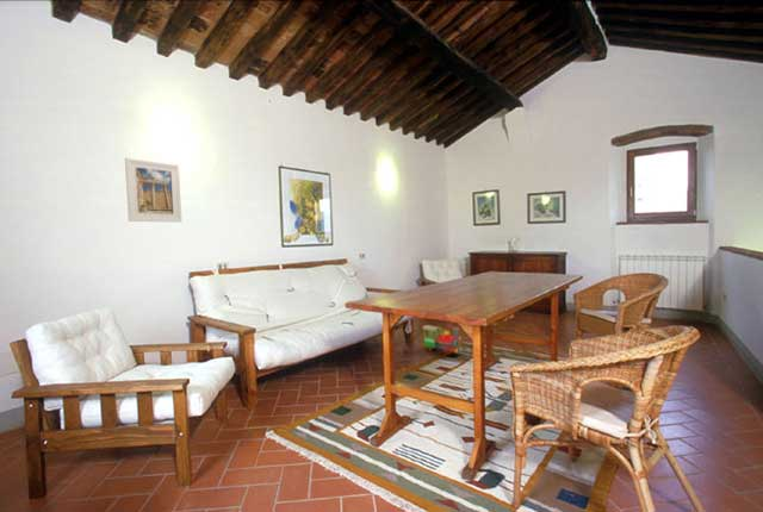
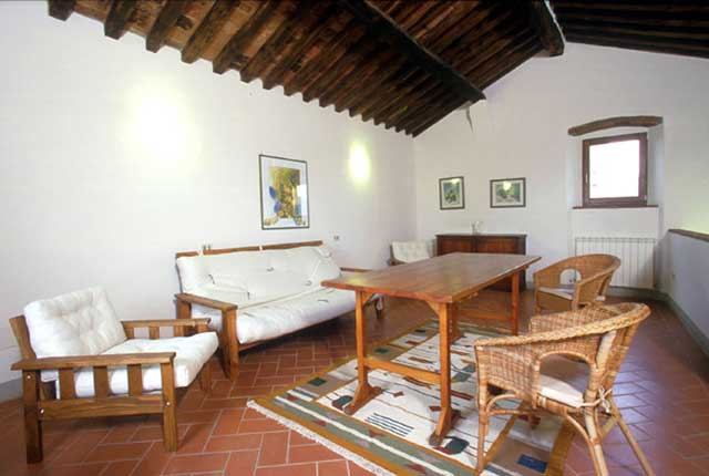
- toy train (443, 338)
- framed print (154, 191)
